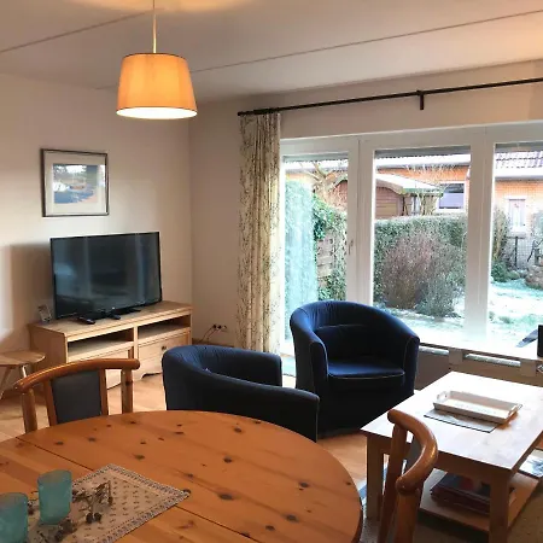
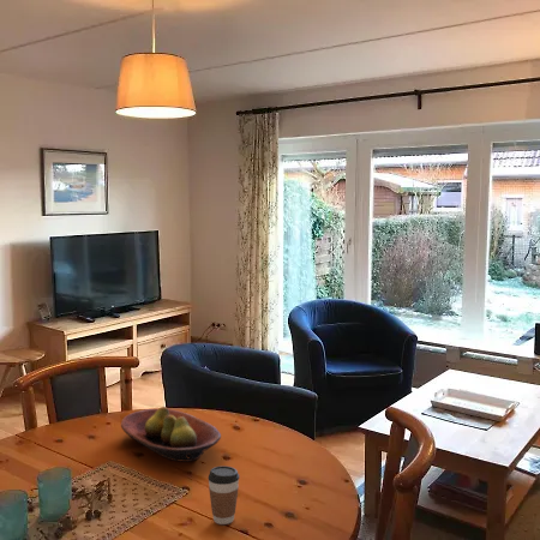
+ fruit bowl (169, 428)
+ coffee cup (223, 494)
